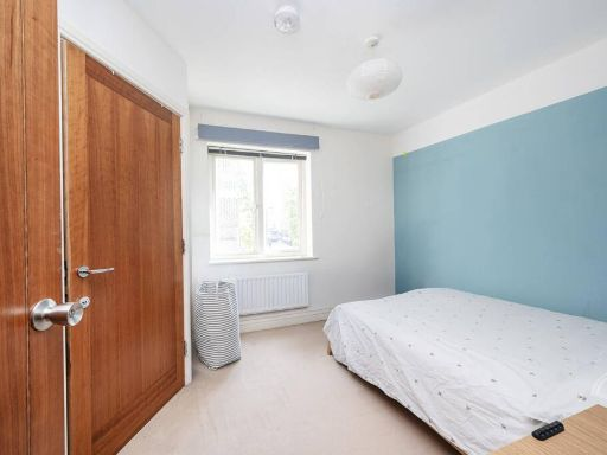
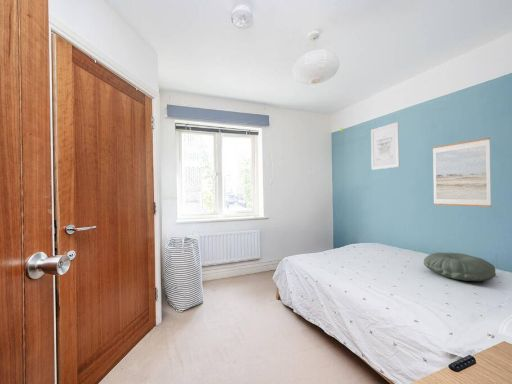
+ wall art (384, 147)
+ wall art (459, 174)
+ pillow (458, 265)
